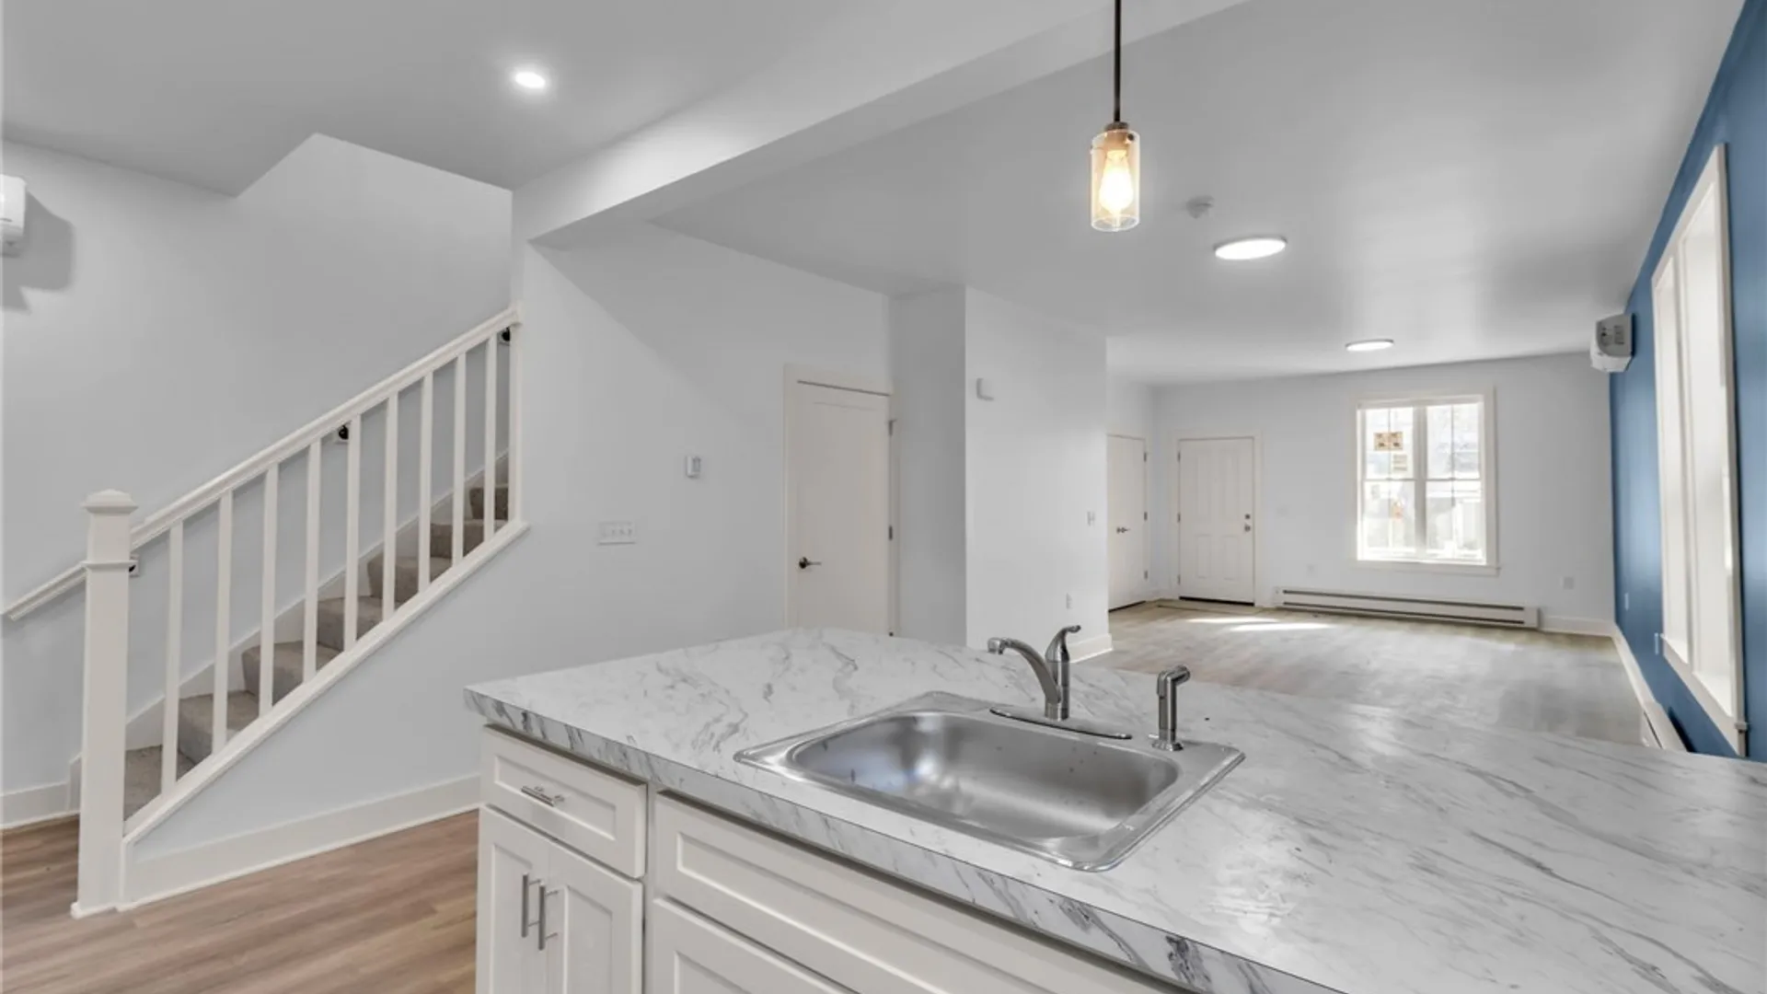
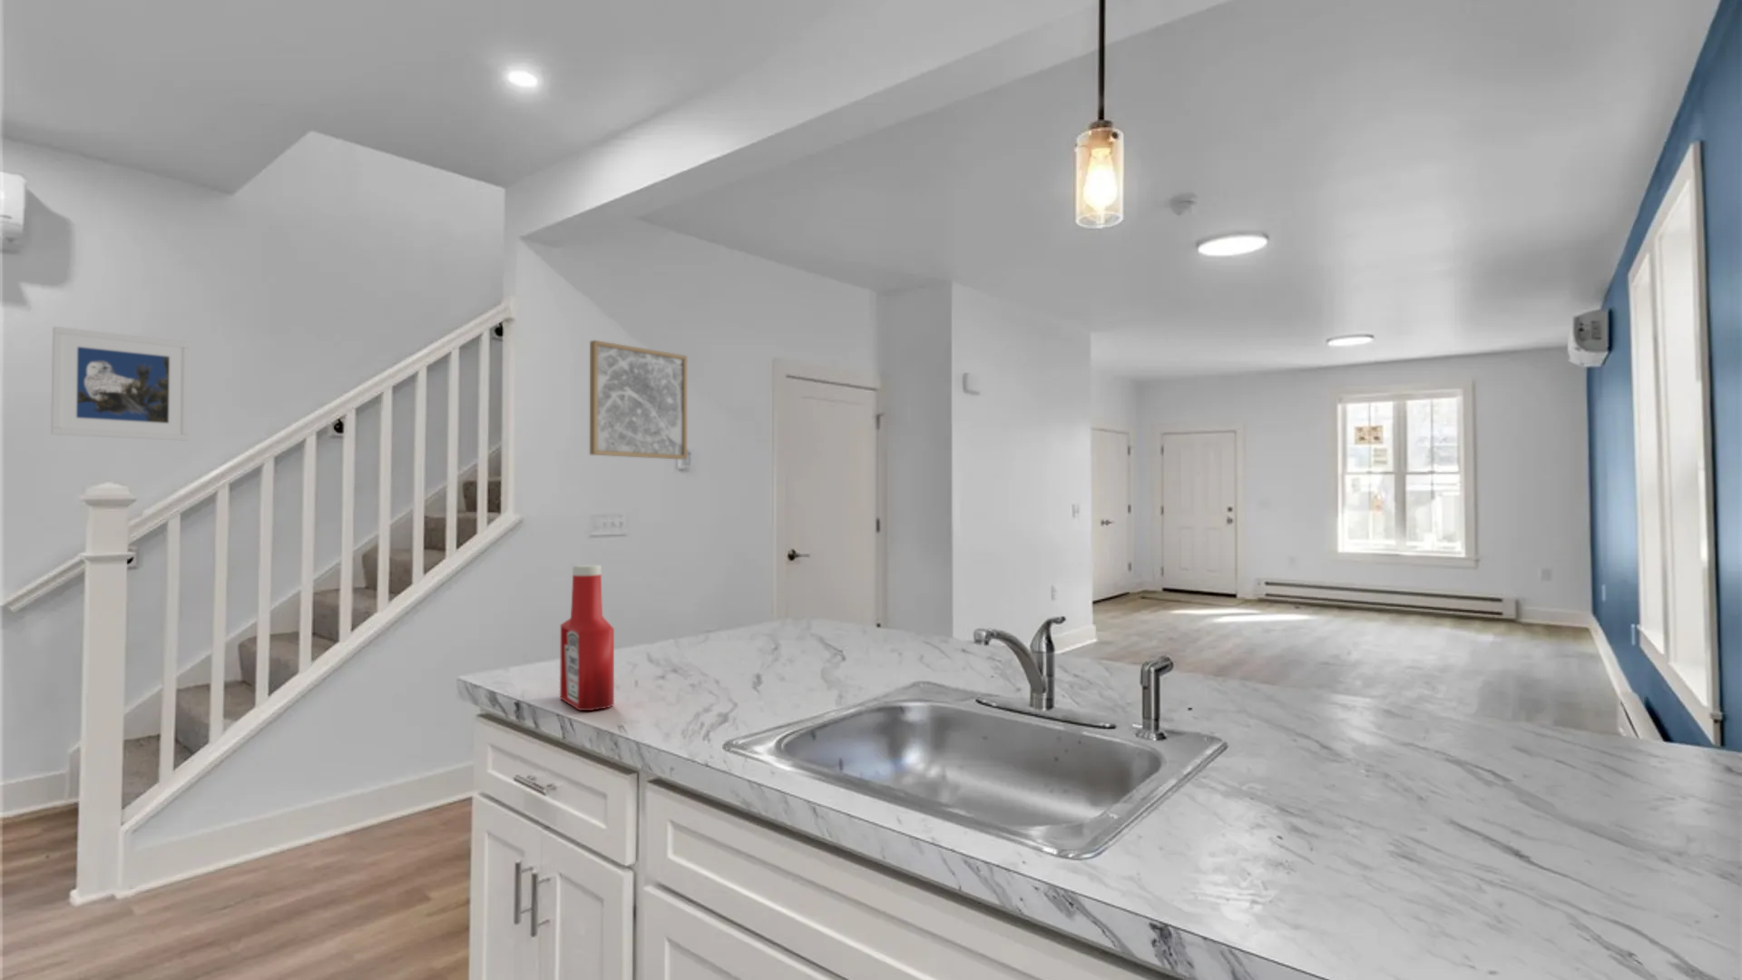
+ wall art (640, 403)
+ soap bottle (586, 633)
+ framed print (123, 385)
